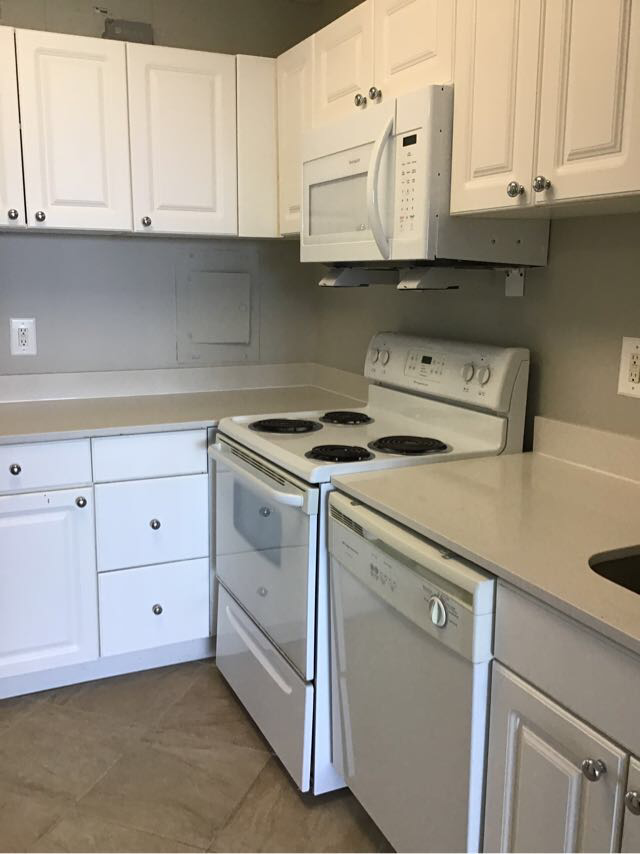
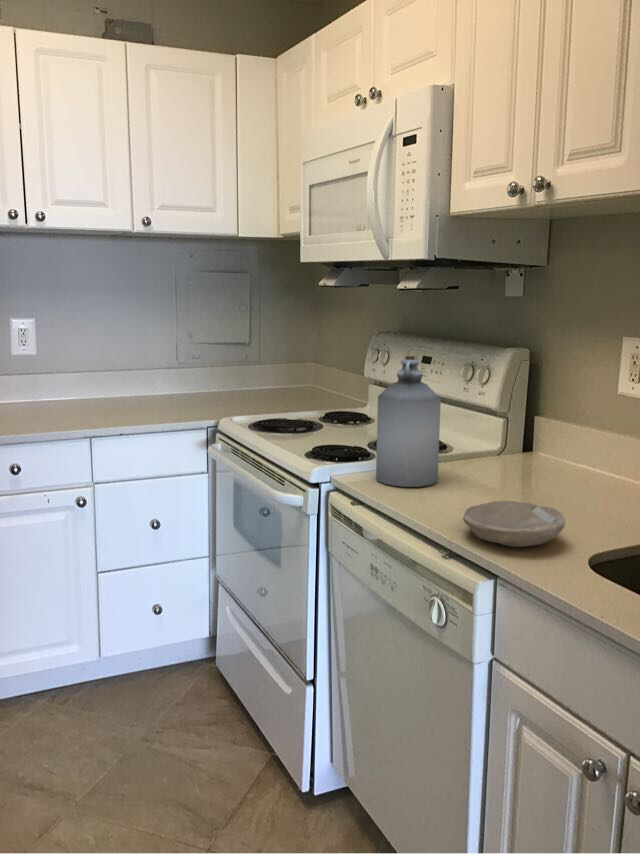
+ bottle (408, 418)
+ bowl (513, 525)
